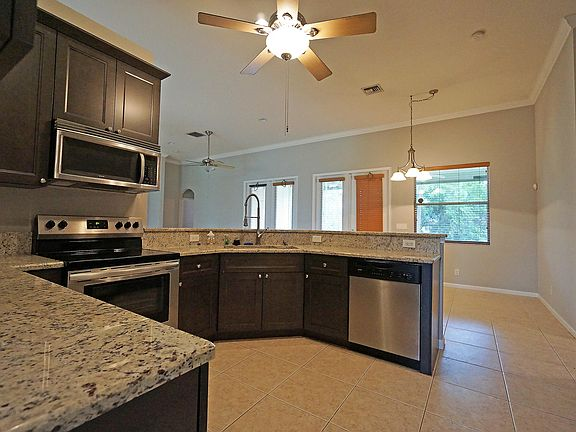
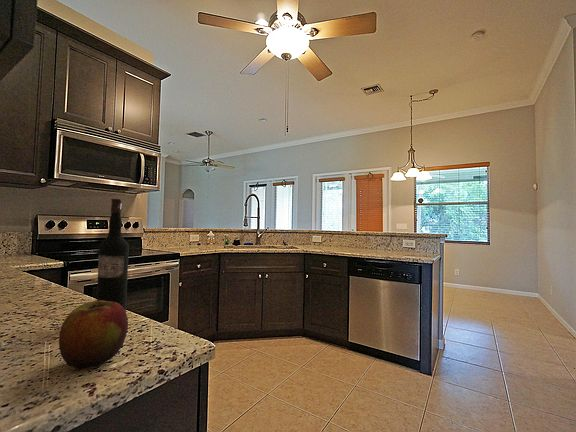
+ wine bottle (113, 258)
+ apple (95, 332)
